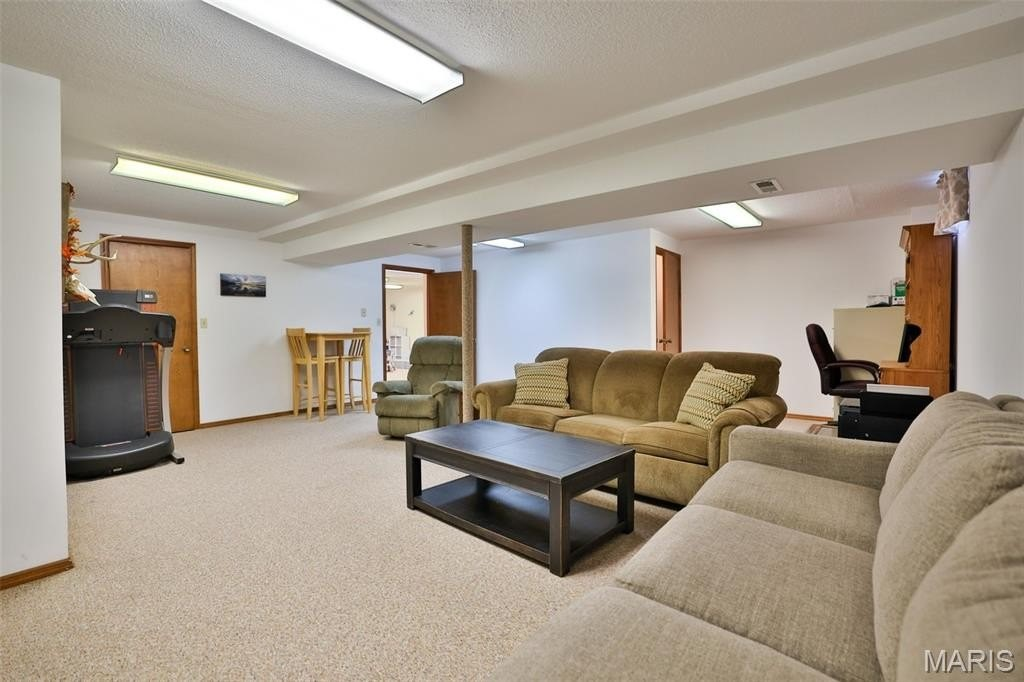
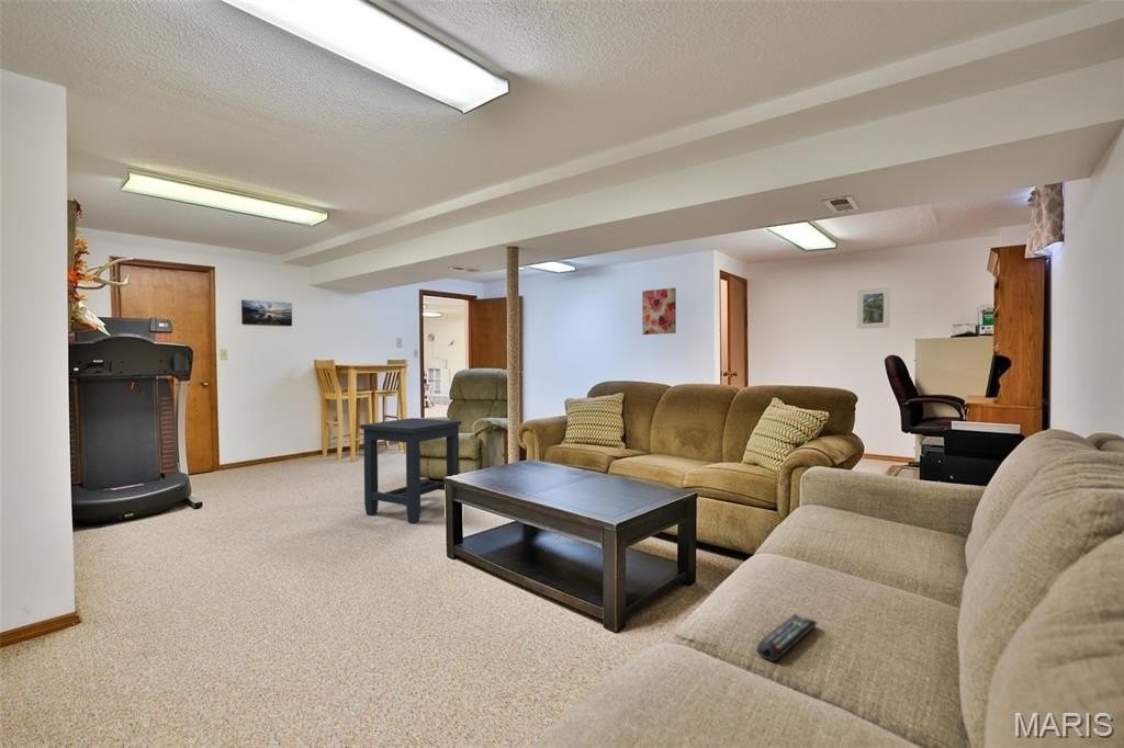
+ side table (413, 466)
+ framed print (873, 308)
+ remote control (788, 635)
+ wall art (659, 311)
